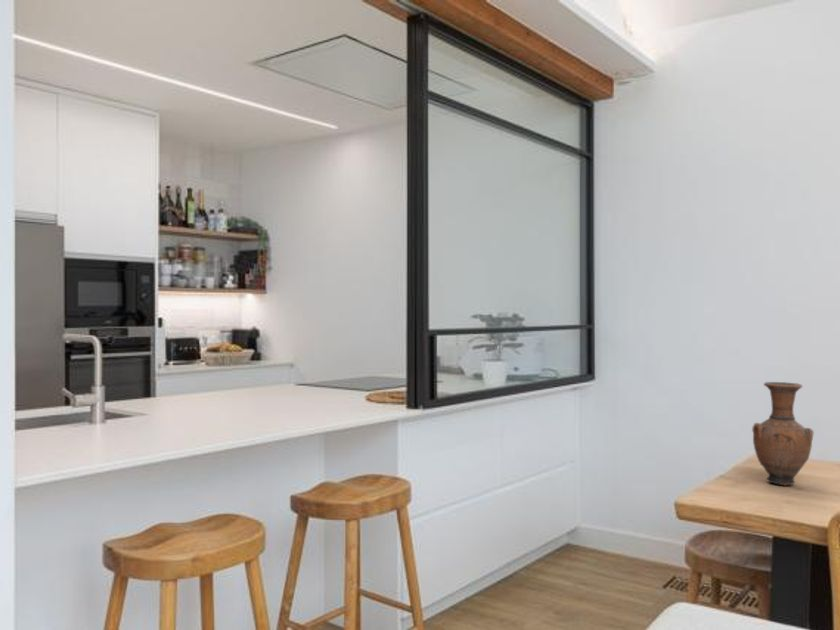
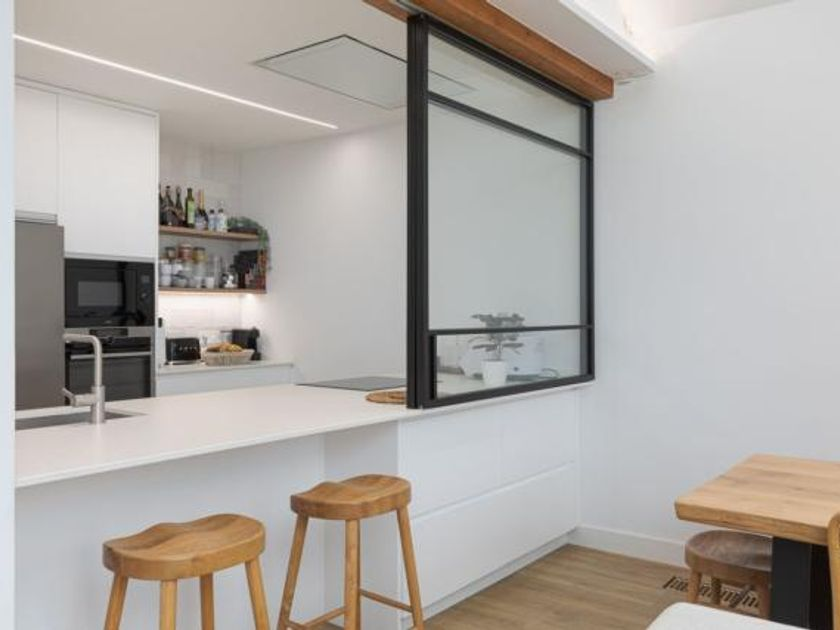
- vase (782, 433)
